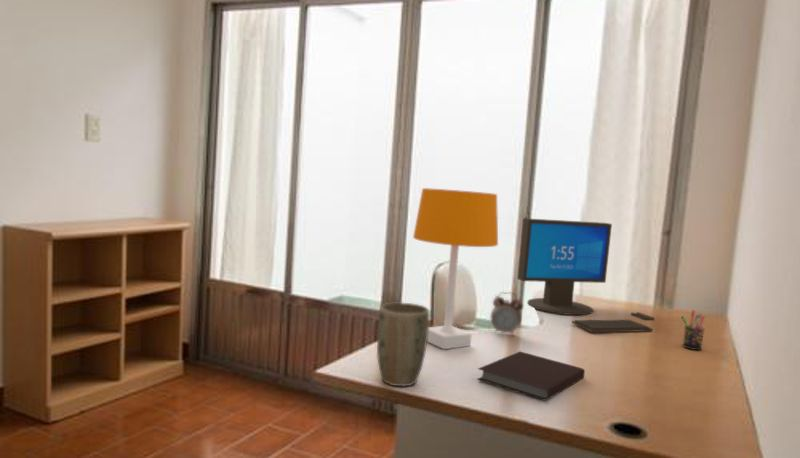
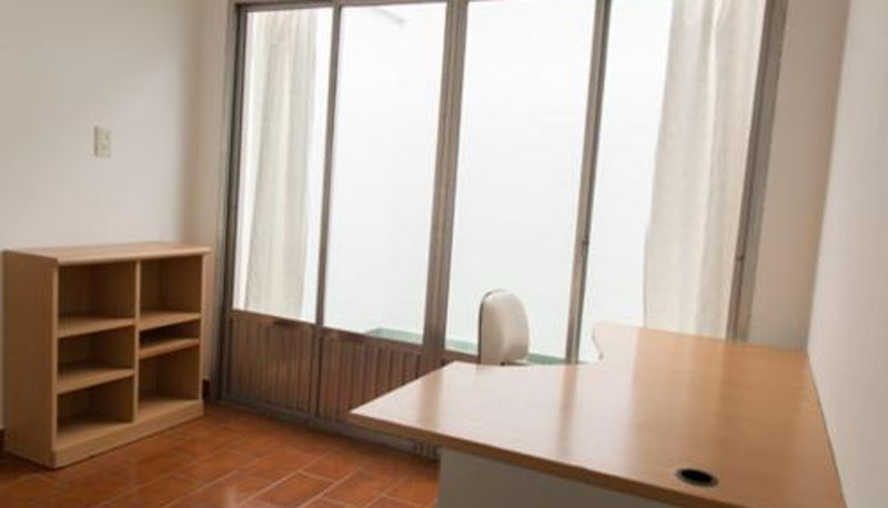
- monitor (586, 270)
- alarm clock (506, 313)
- plant pot (402, 344)
- notebook (532, 374)
- desk lamp (453, 267)
- pen holder (691, 329)
